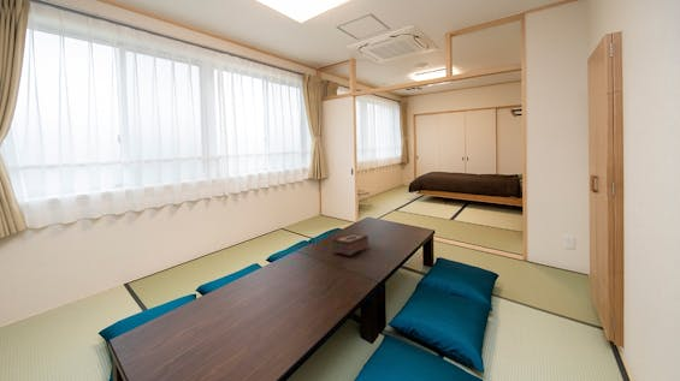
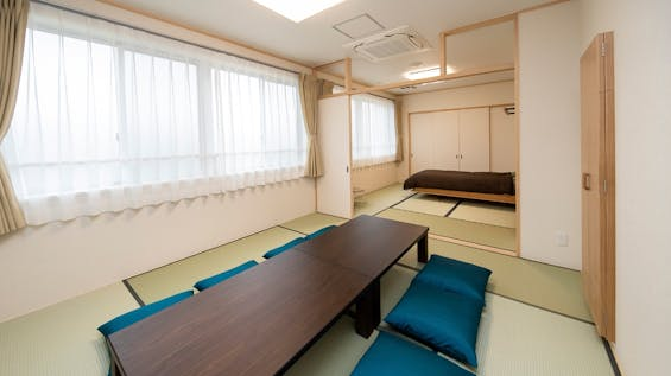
- tissue box (350, 243)
